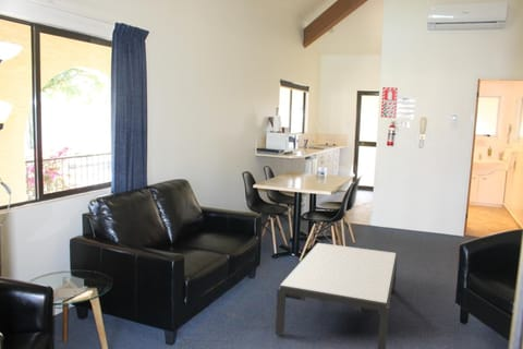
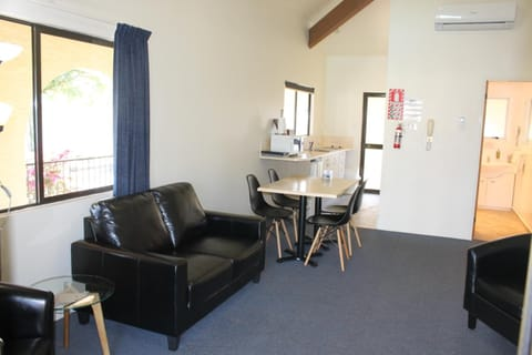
- coffee table (343, 288)
